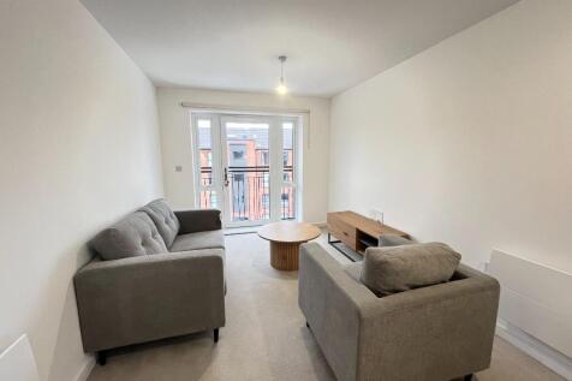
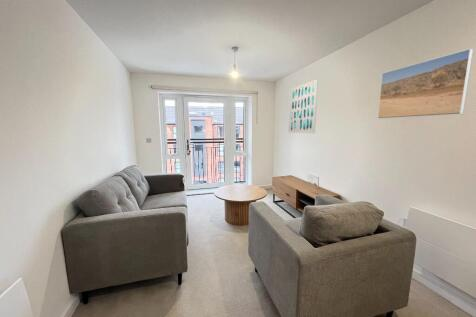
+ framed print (416, 90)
+ wall art (301, 109)
